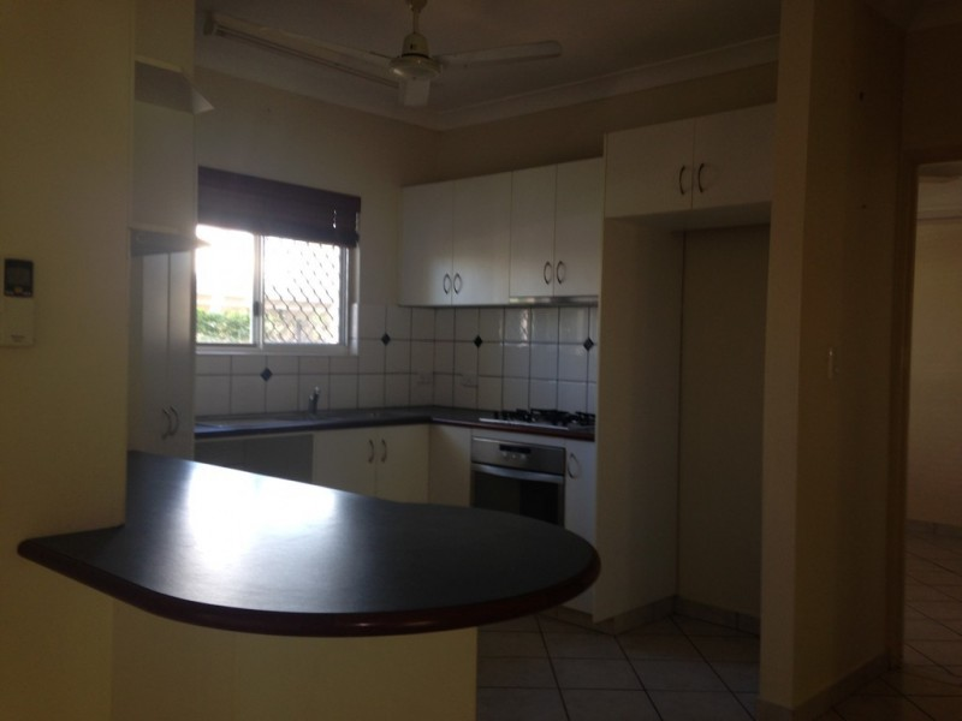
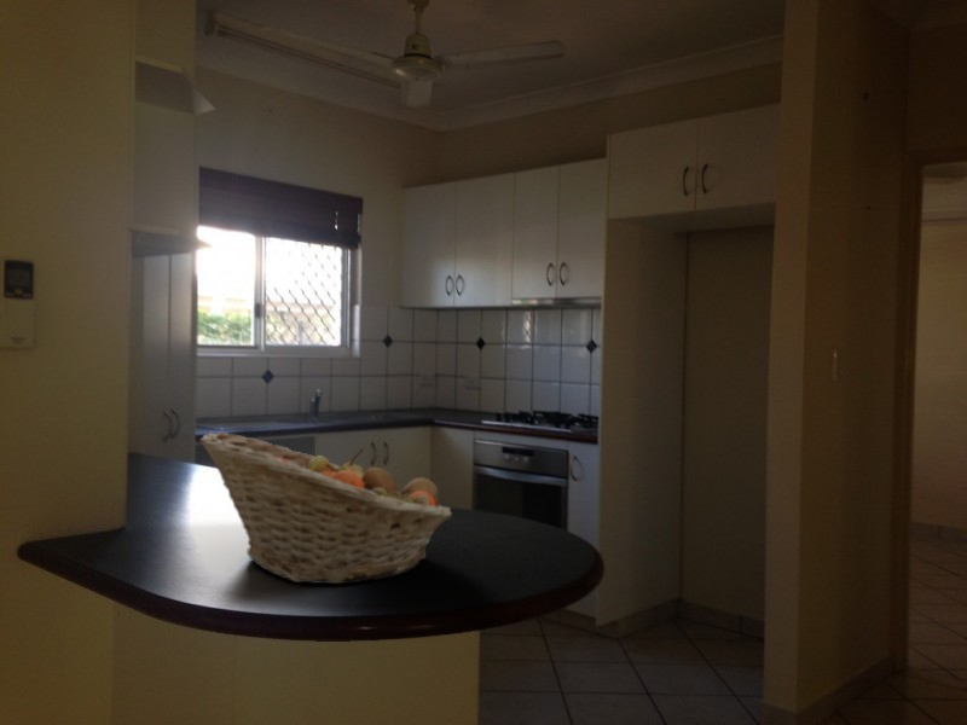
+ fruit basket (324, 495)
